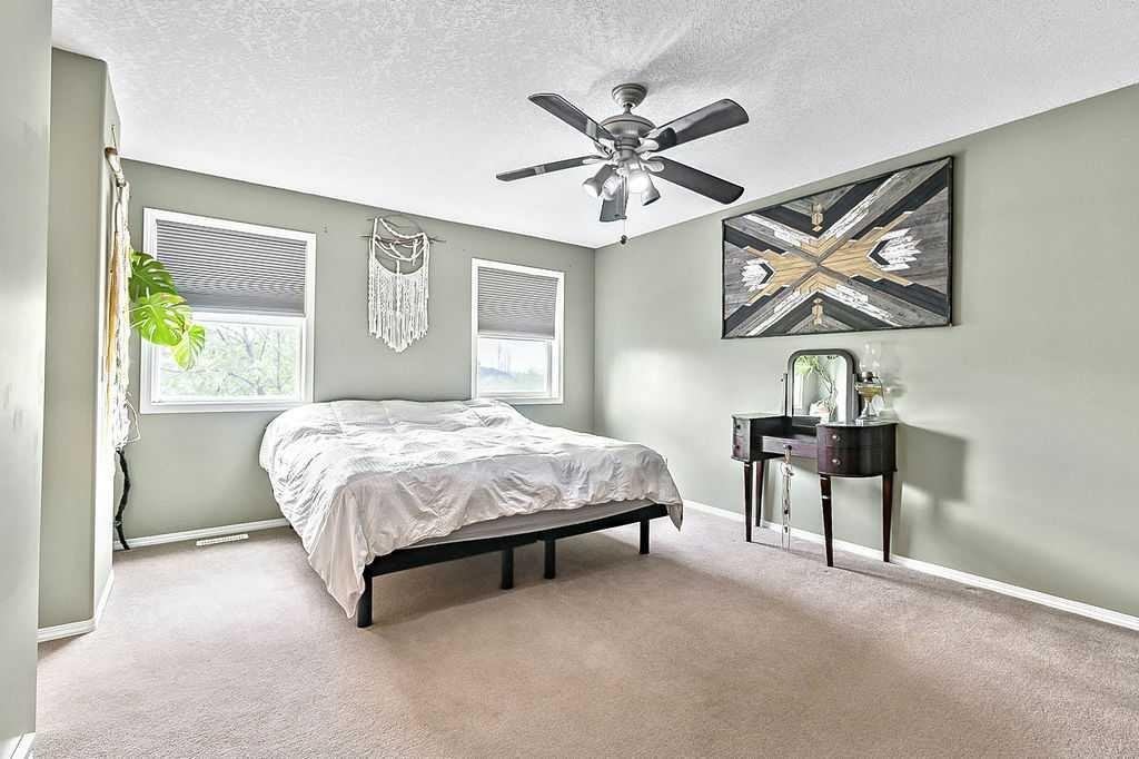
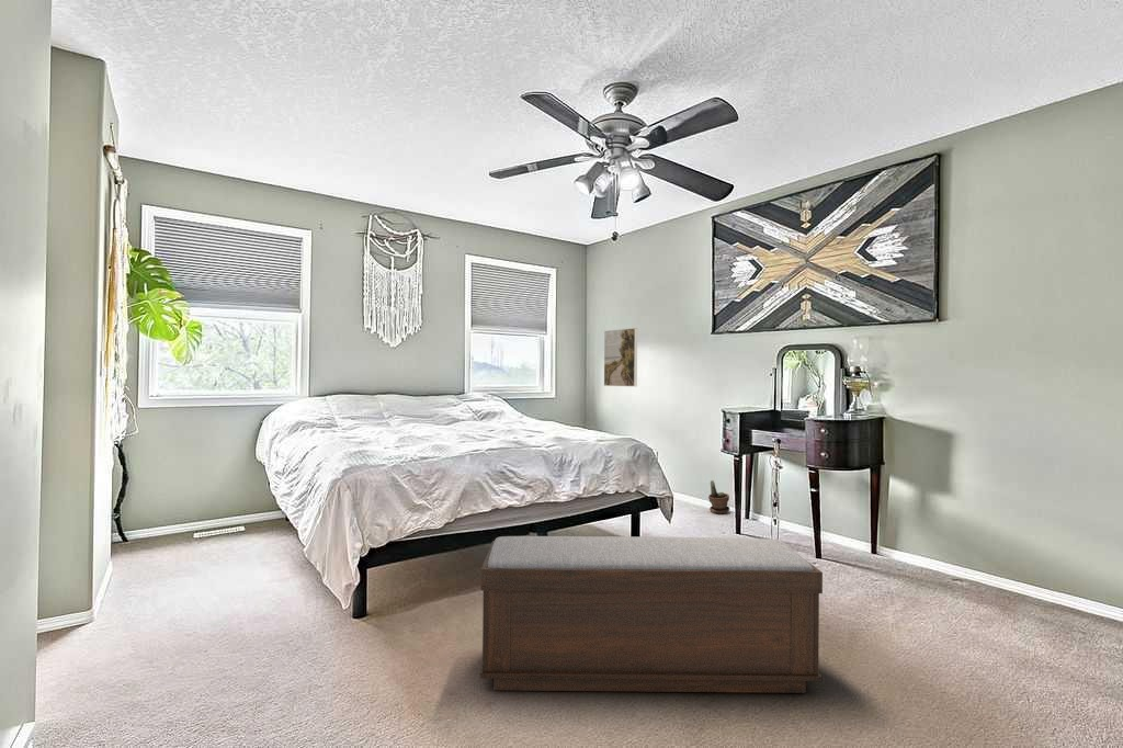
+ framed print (620, 358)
+ potted plant (718, 496)
+ bench (644, 607)
